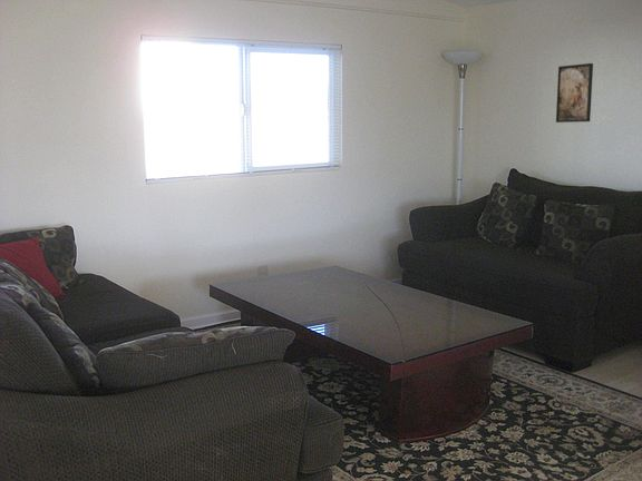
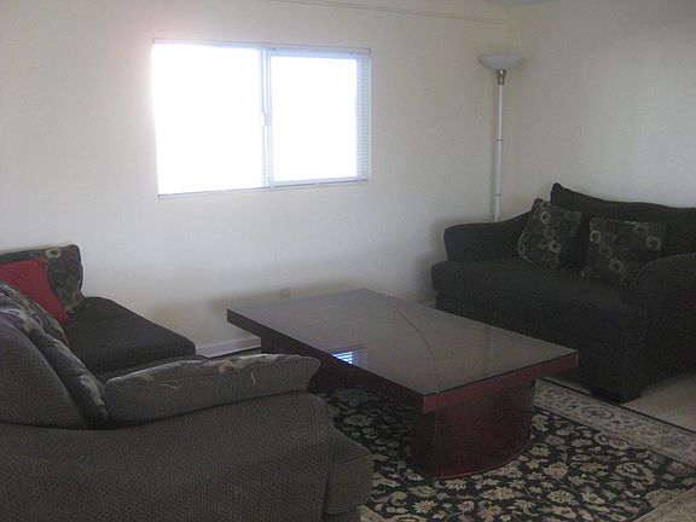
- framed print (574, 94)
